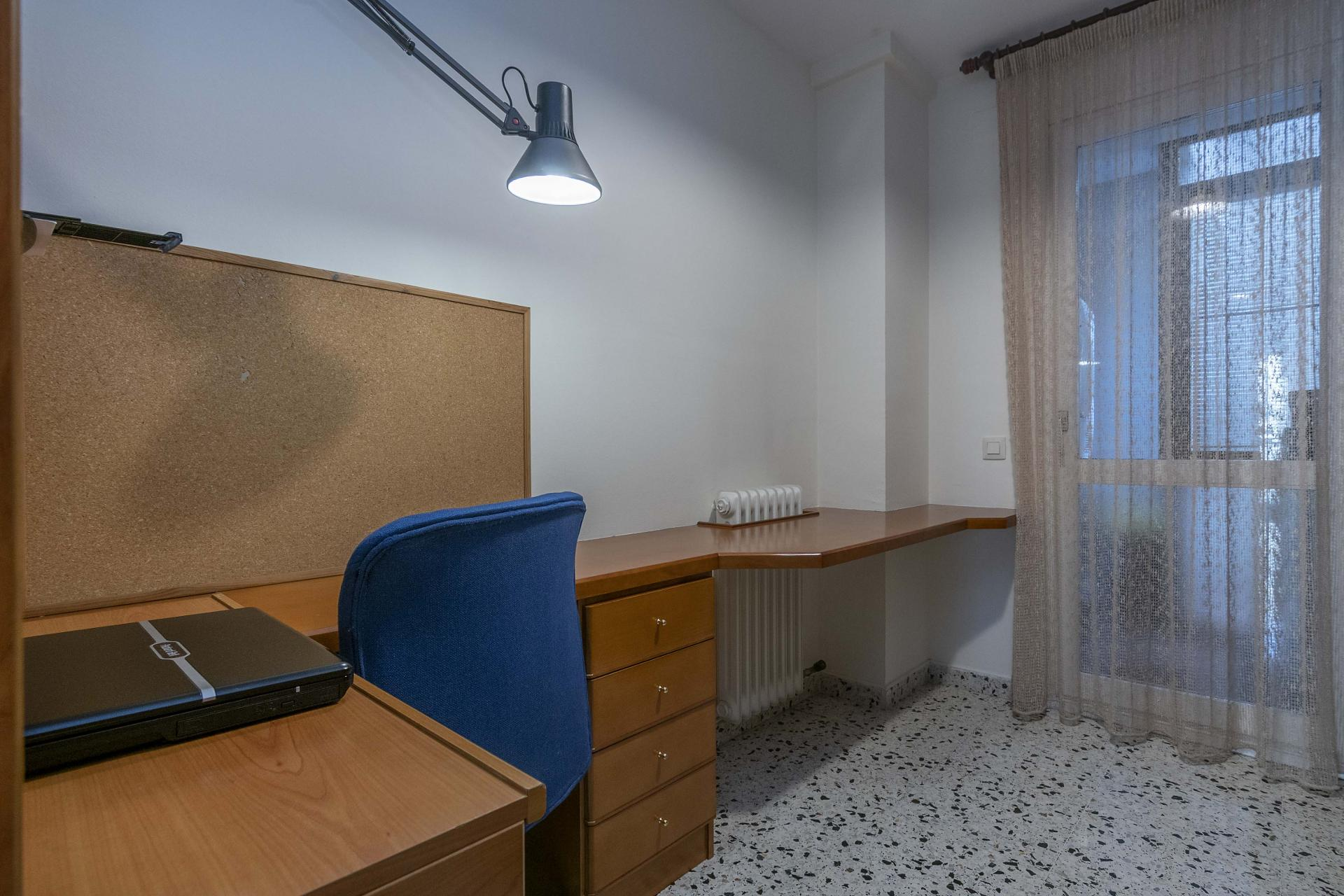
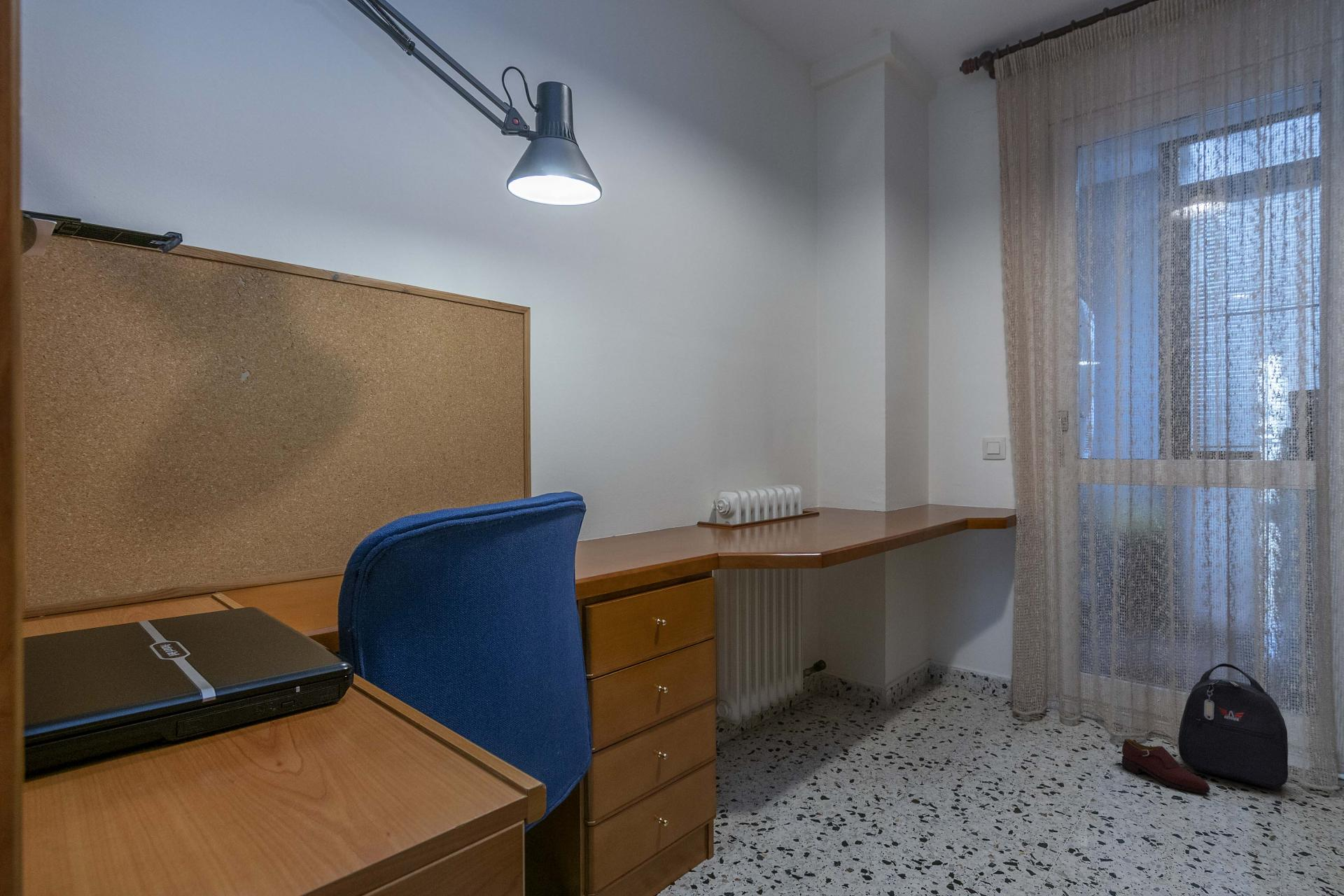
+ backpack (1231, 722)
+ shoe (1163, 764)
